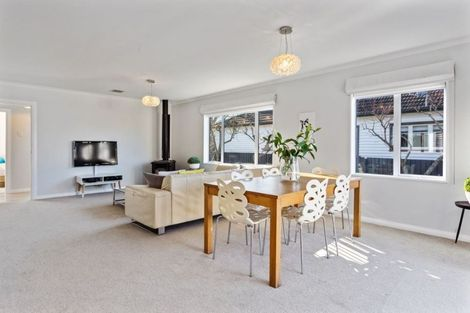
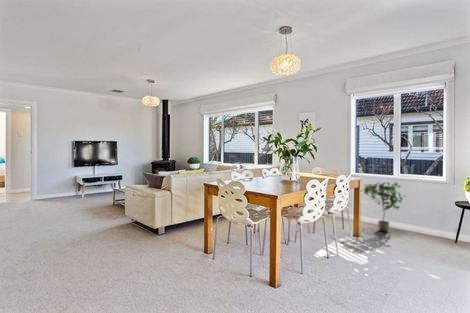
+ potted plant (382, 205)
